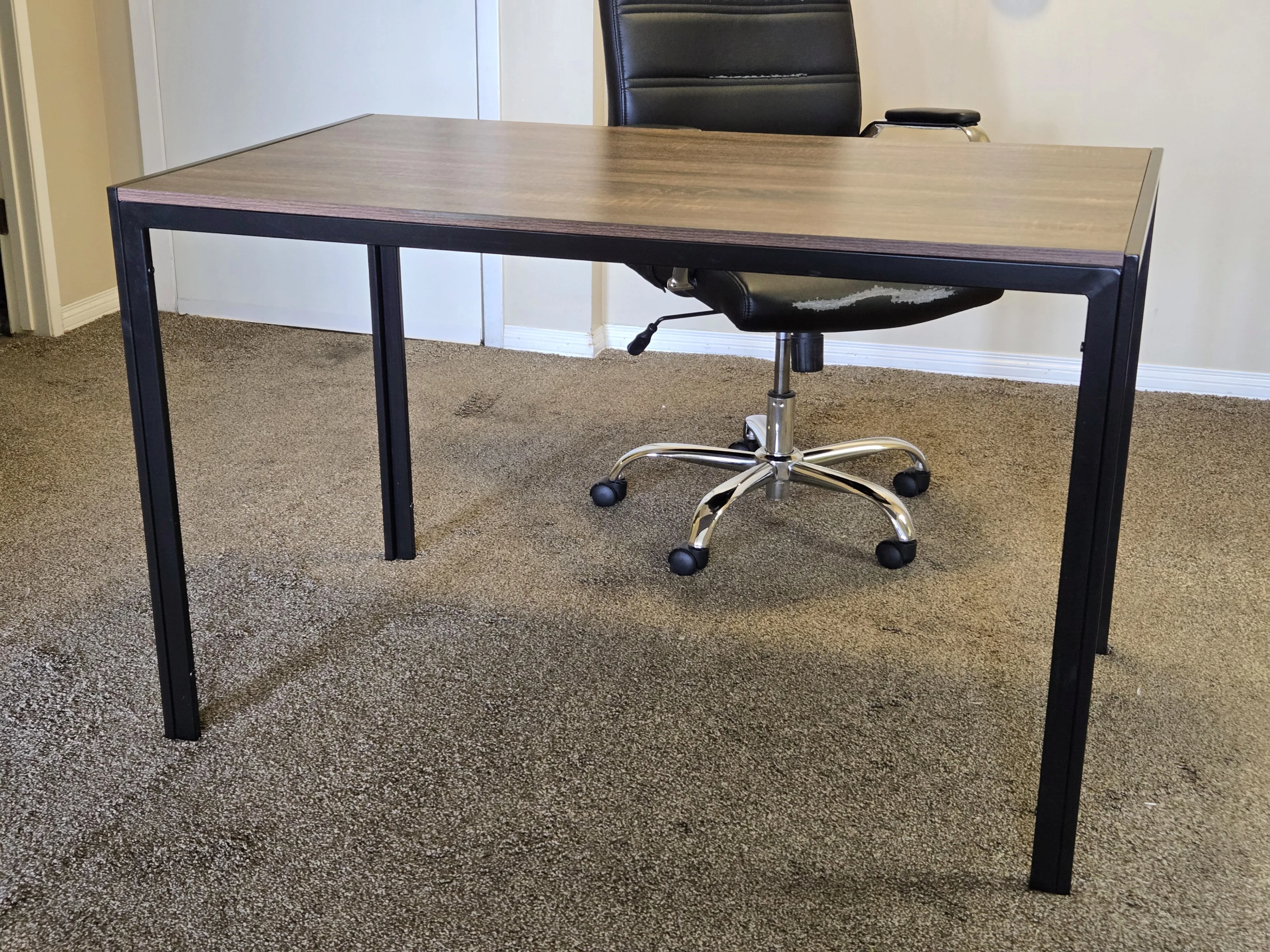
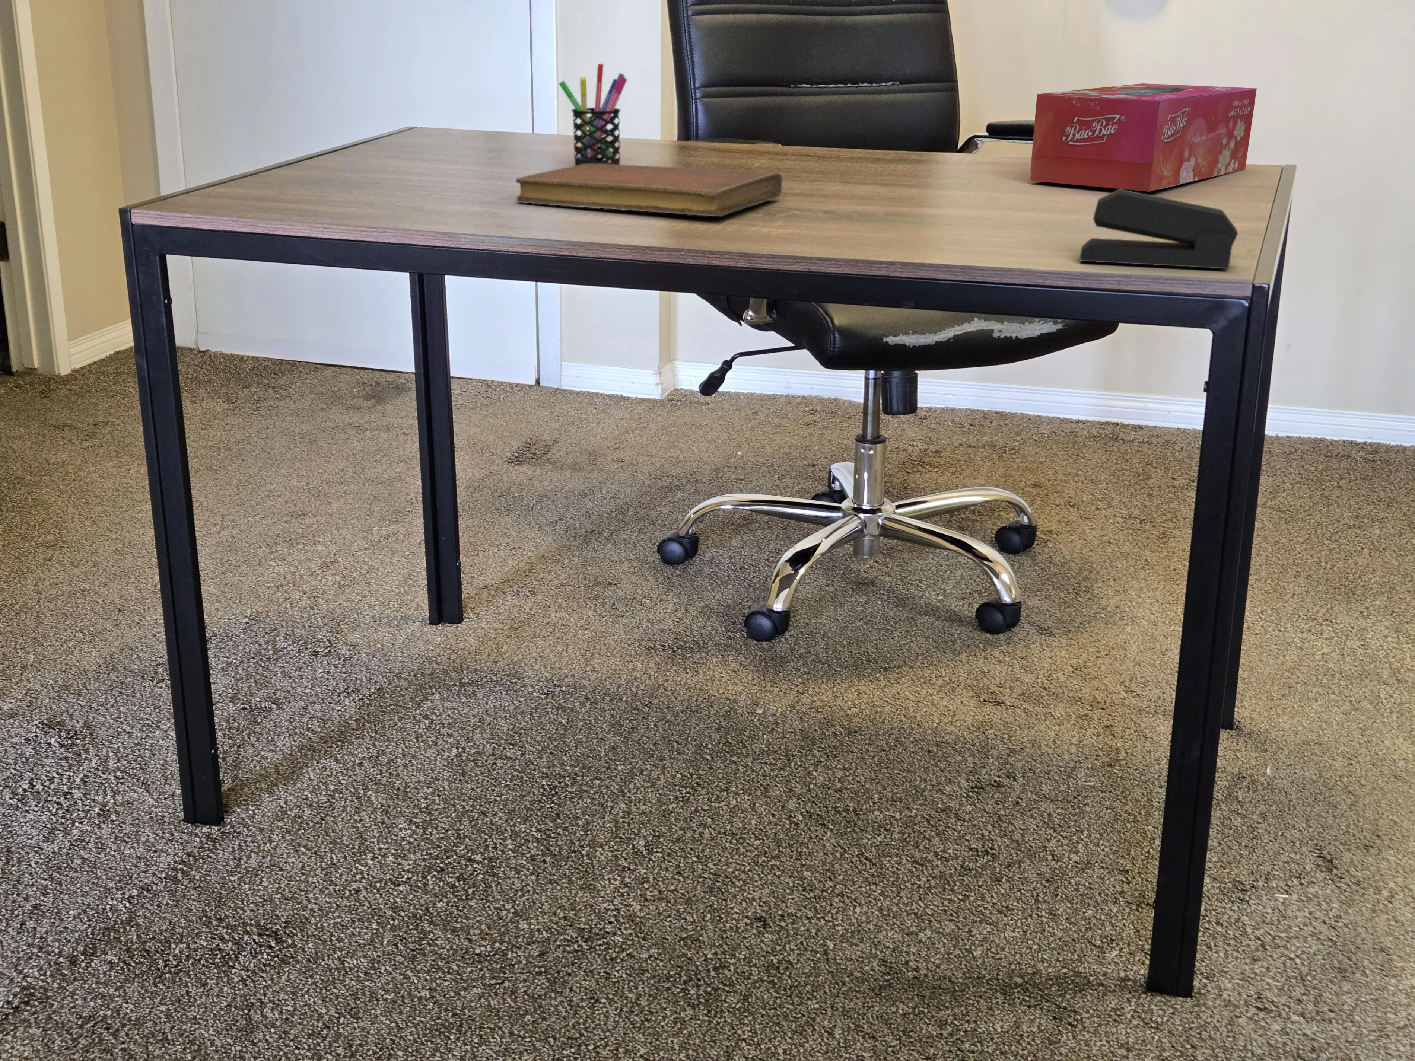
+ stapler (1159, 227)
+ notebook (650, 187)
+ tissue box (1145, 134)
+ pen holder (592, 117)
